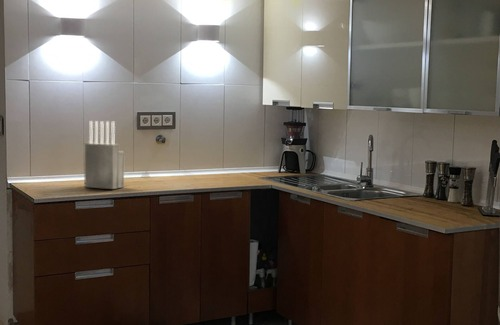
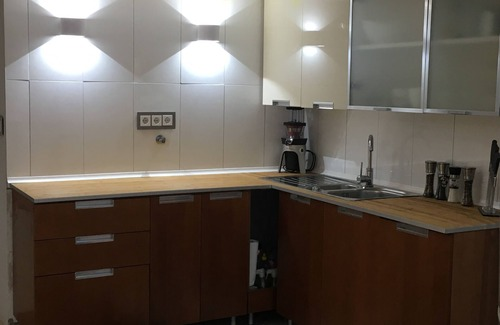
- knife block (105, 154)
